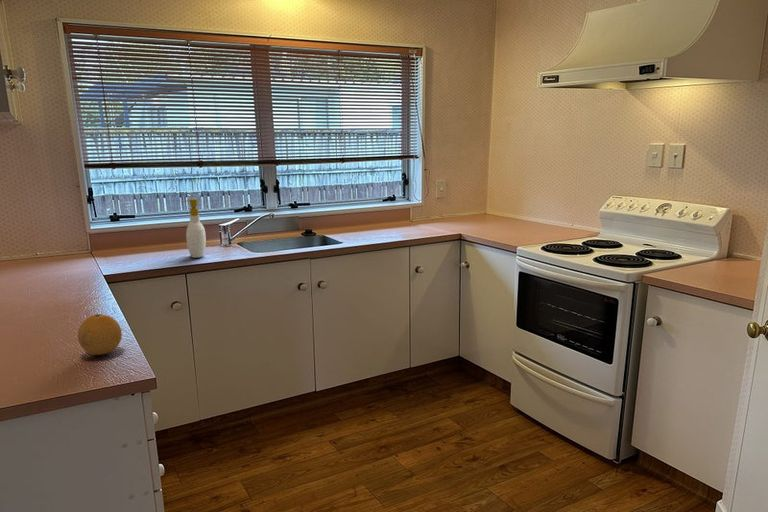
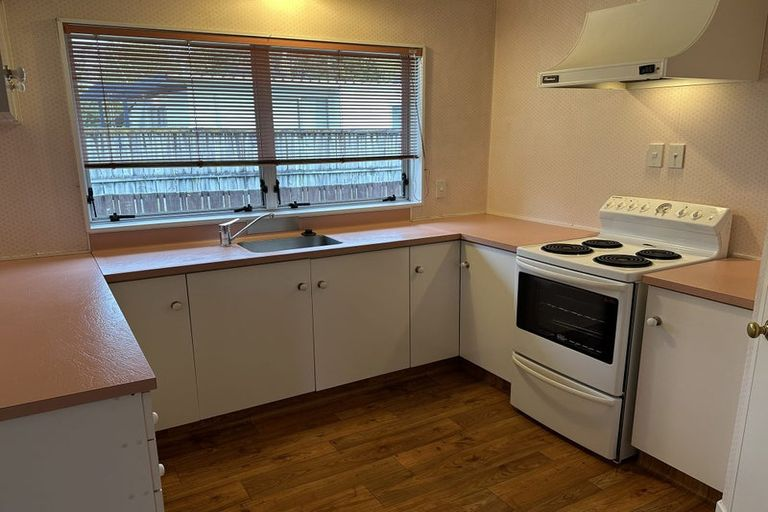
- fruit (100, 334)
- soap bottle (194, 227)
